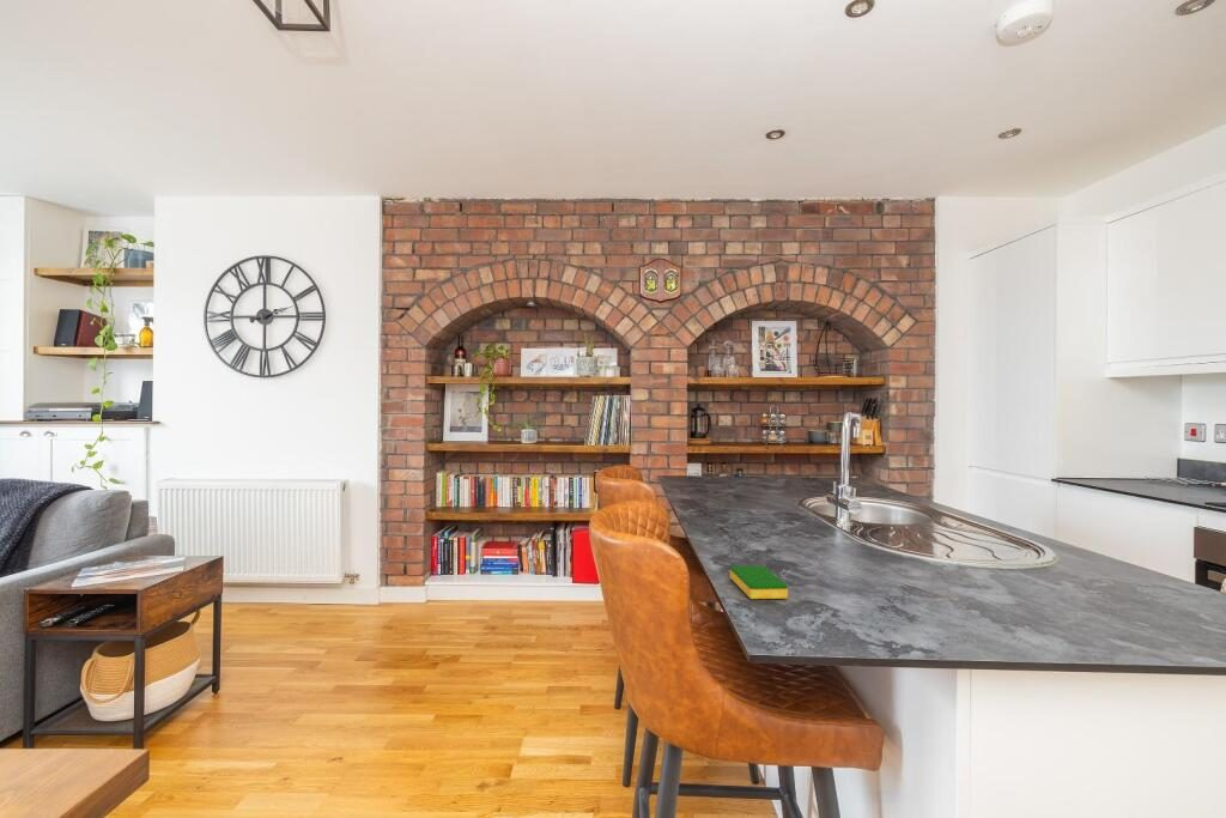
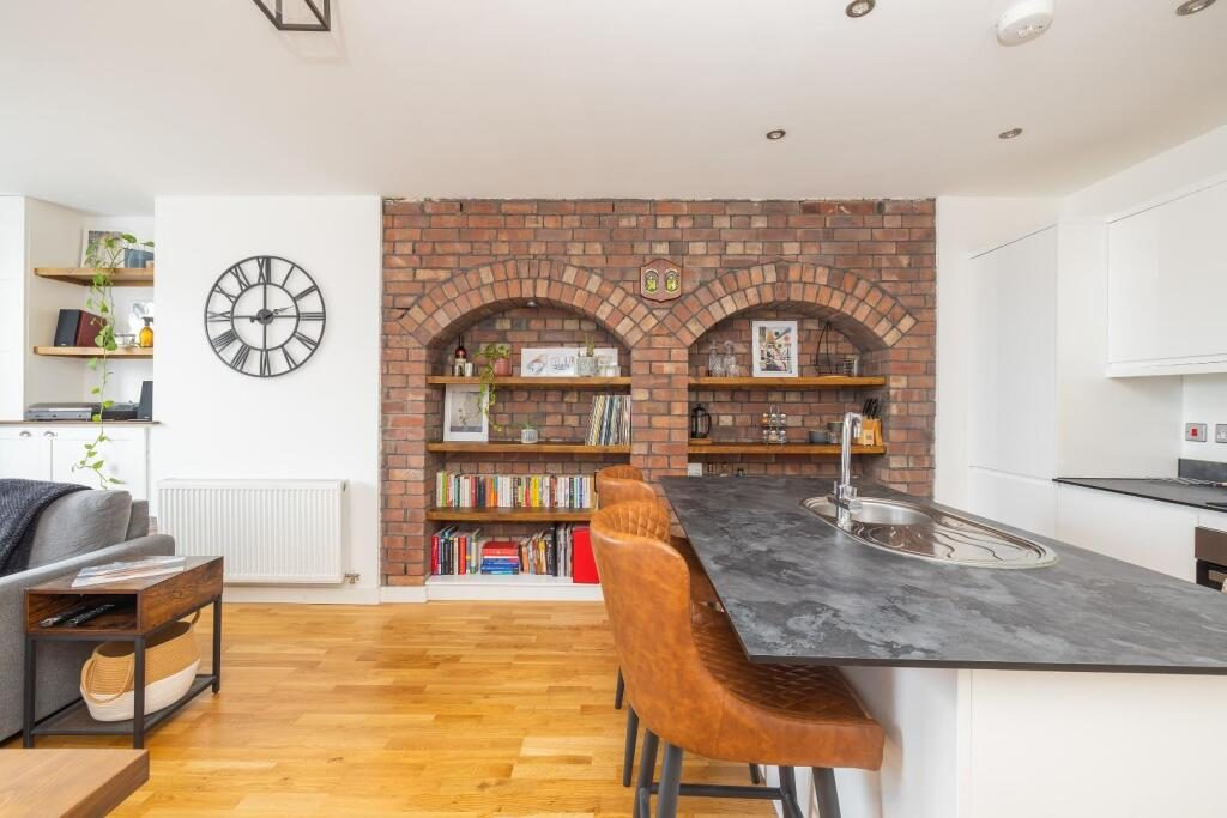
- dish sponge (757, 581)
